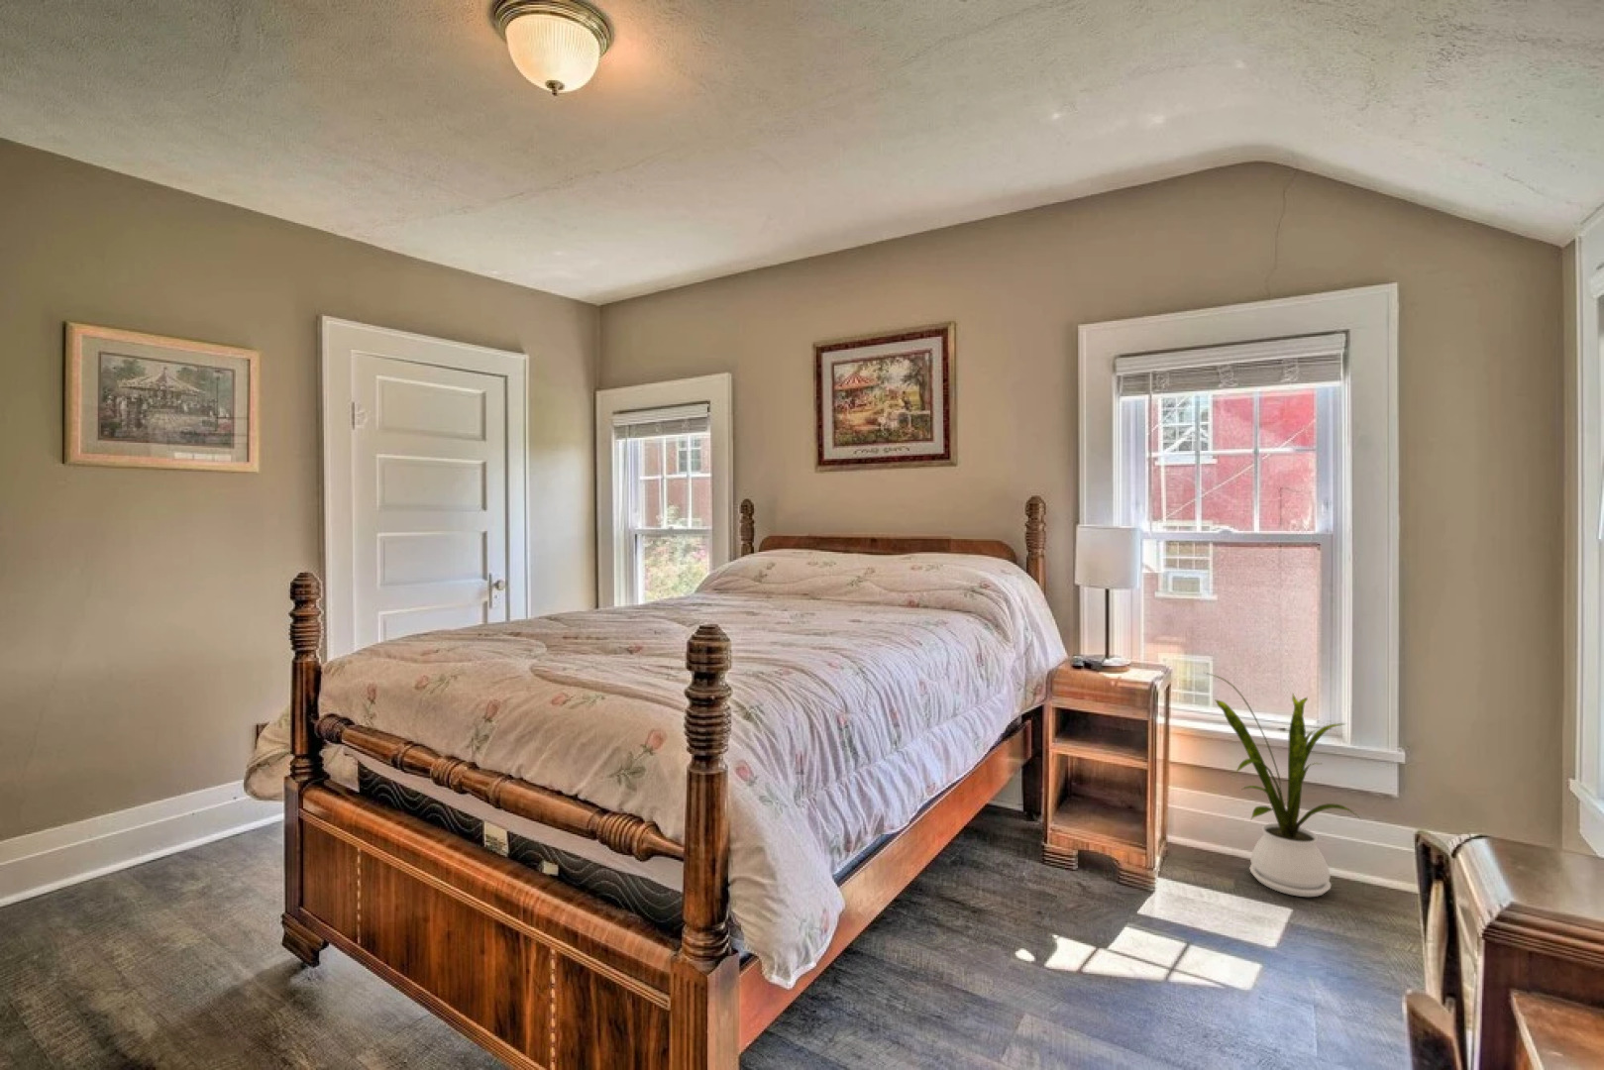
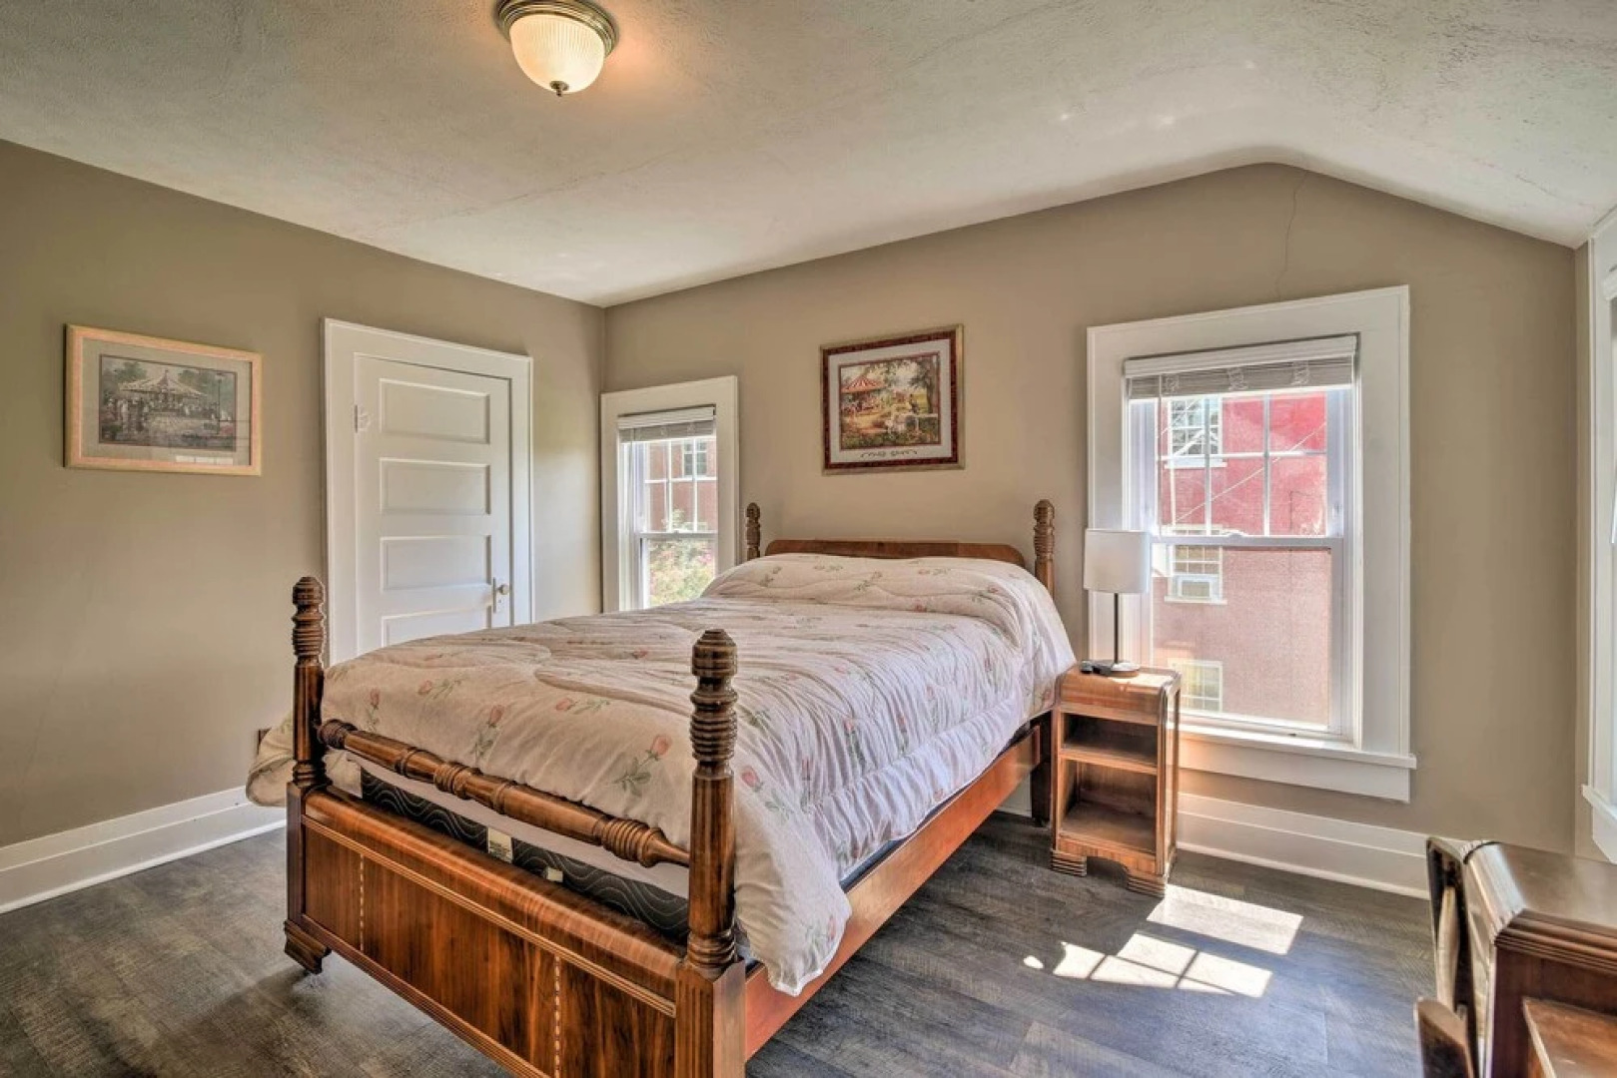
- house plant (1278, 779)
